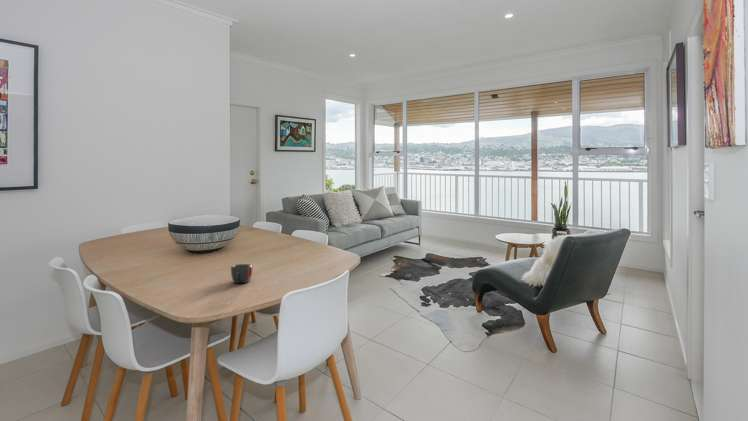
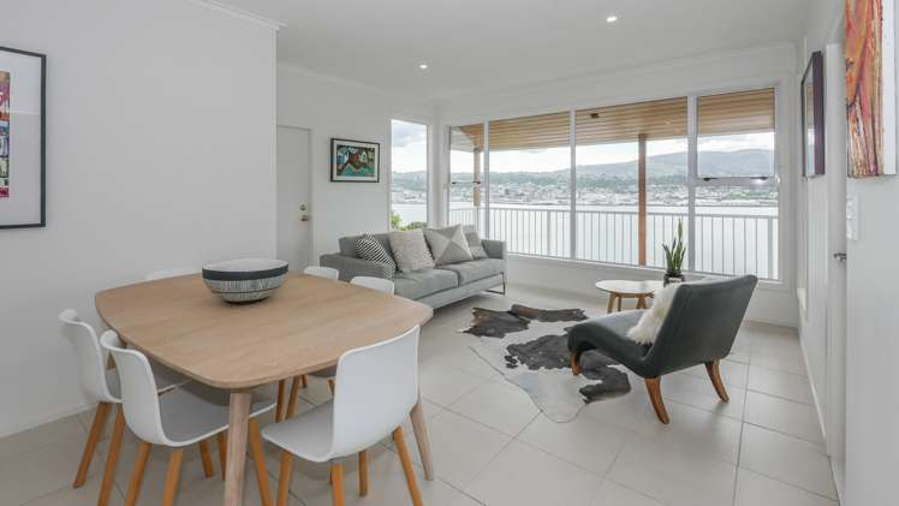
- mug (240, 274)
